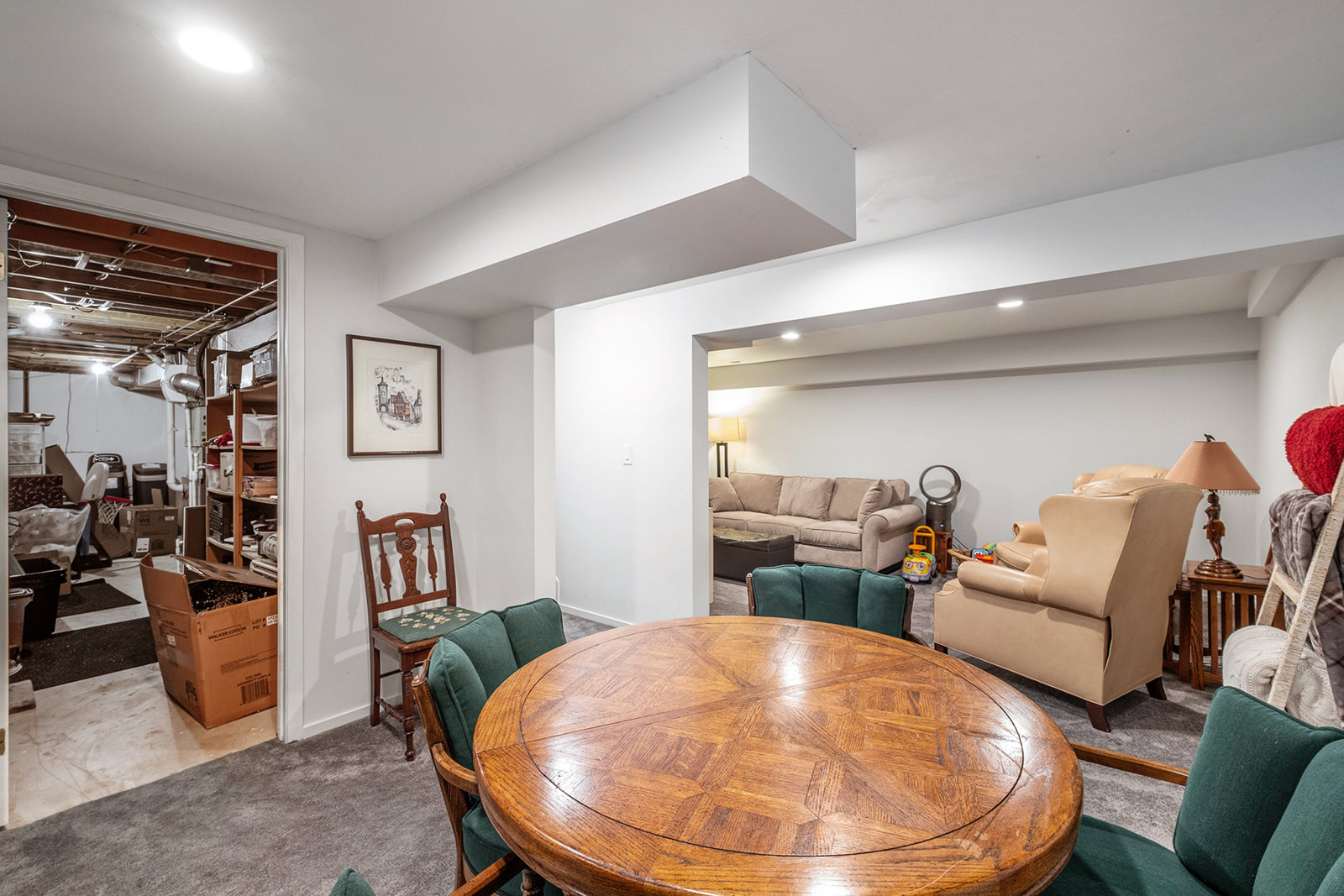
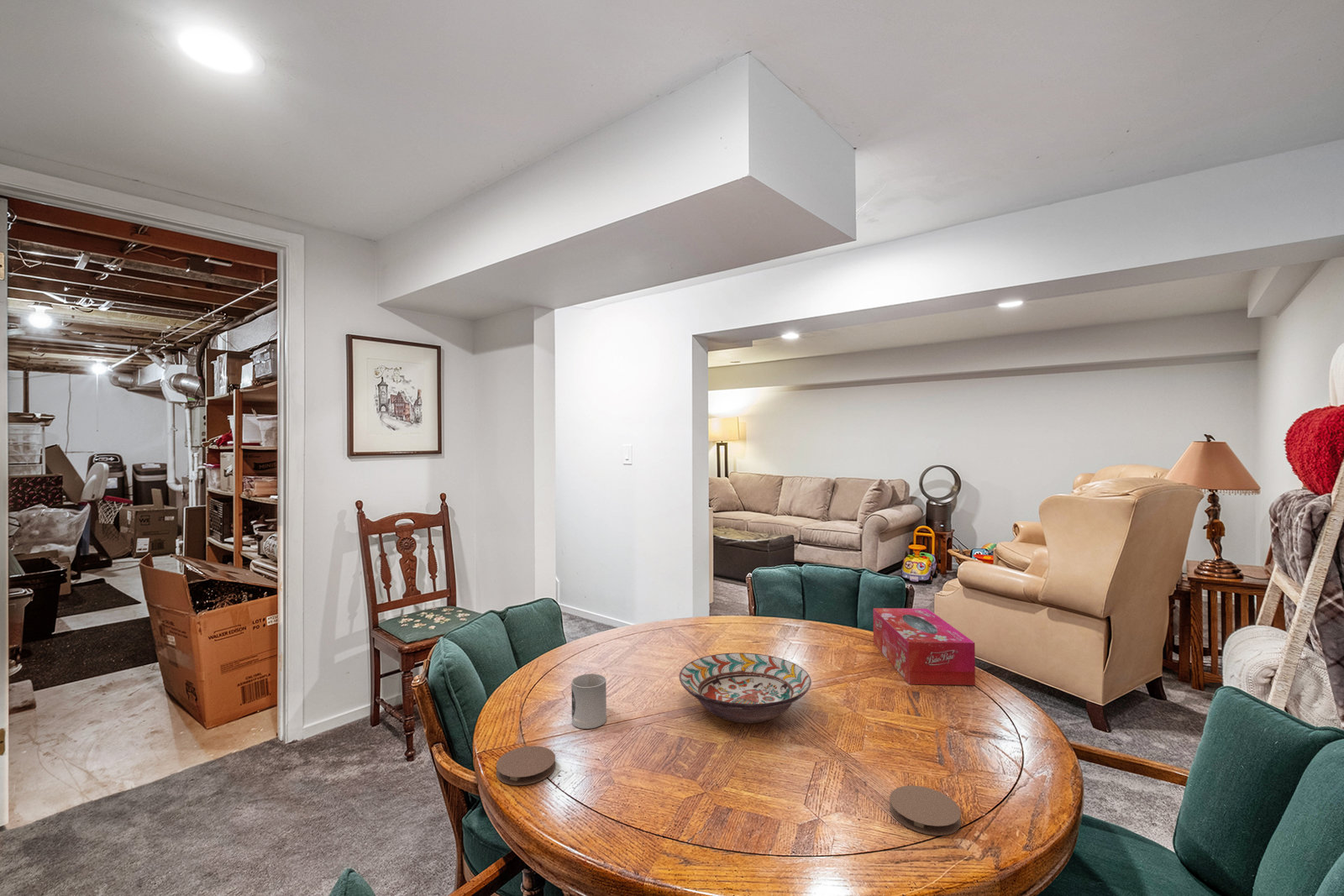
+ cup (590, 697)
+ decorative bowl (744, 692)
+ tissue box (919, 642)
+ coaster (924, 809)
+ coaster (526, 764)
